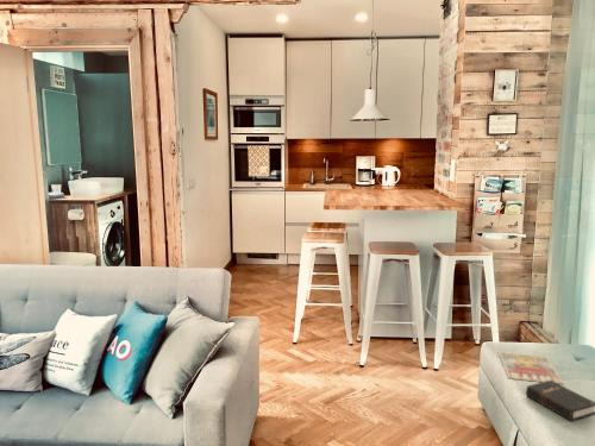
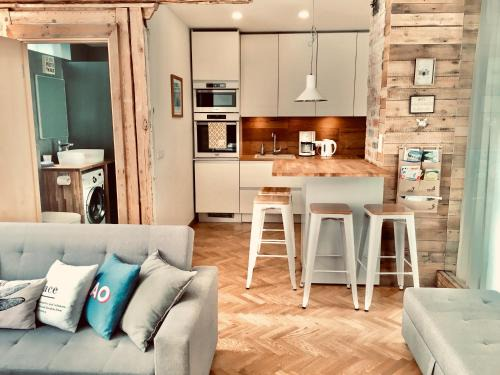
- hardback book (559, 400)
- magazine (528, 366)
